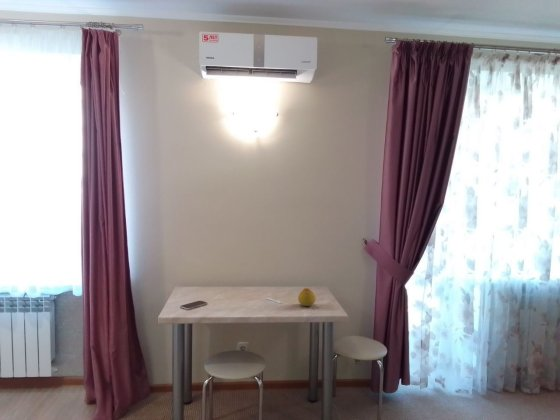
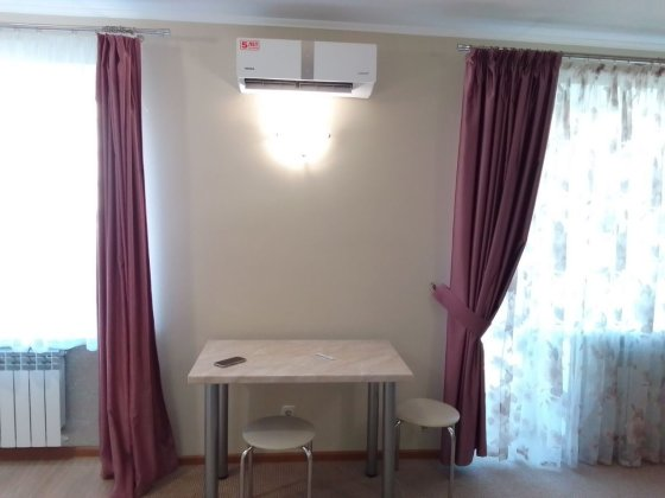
- fruit (306, 296)
